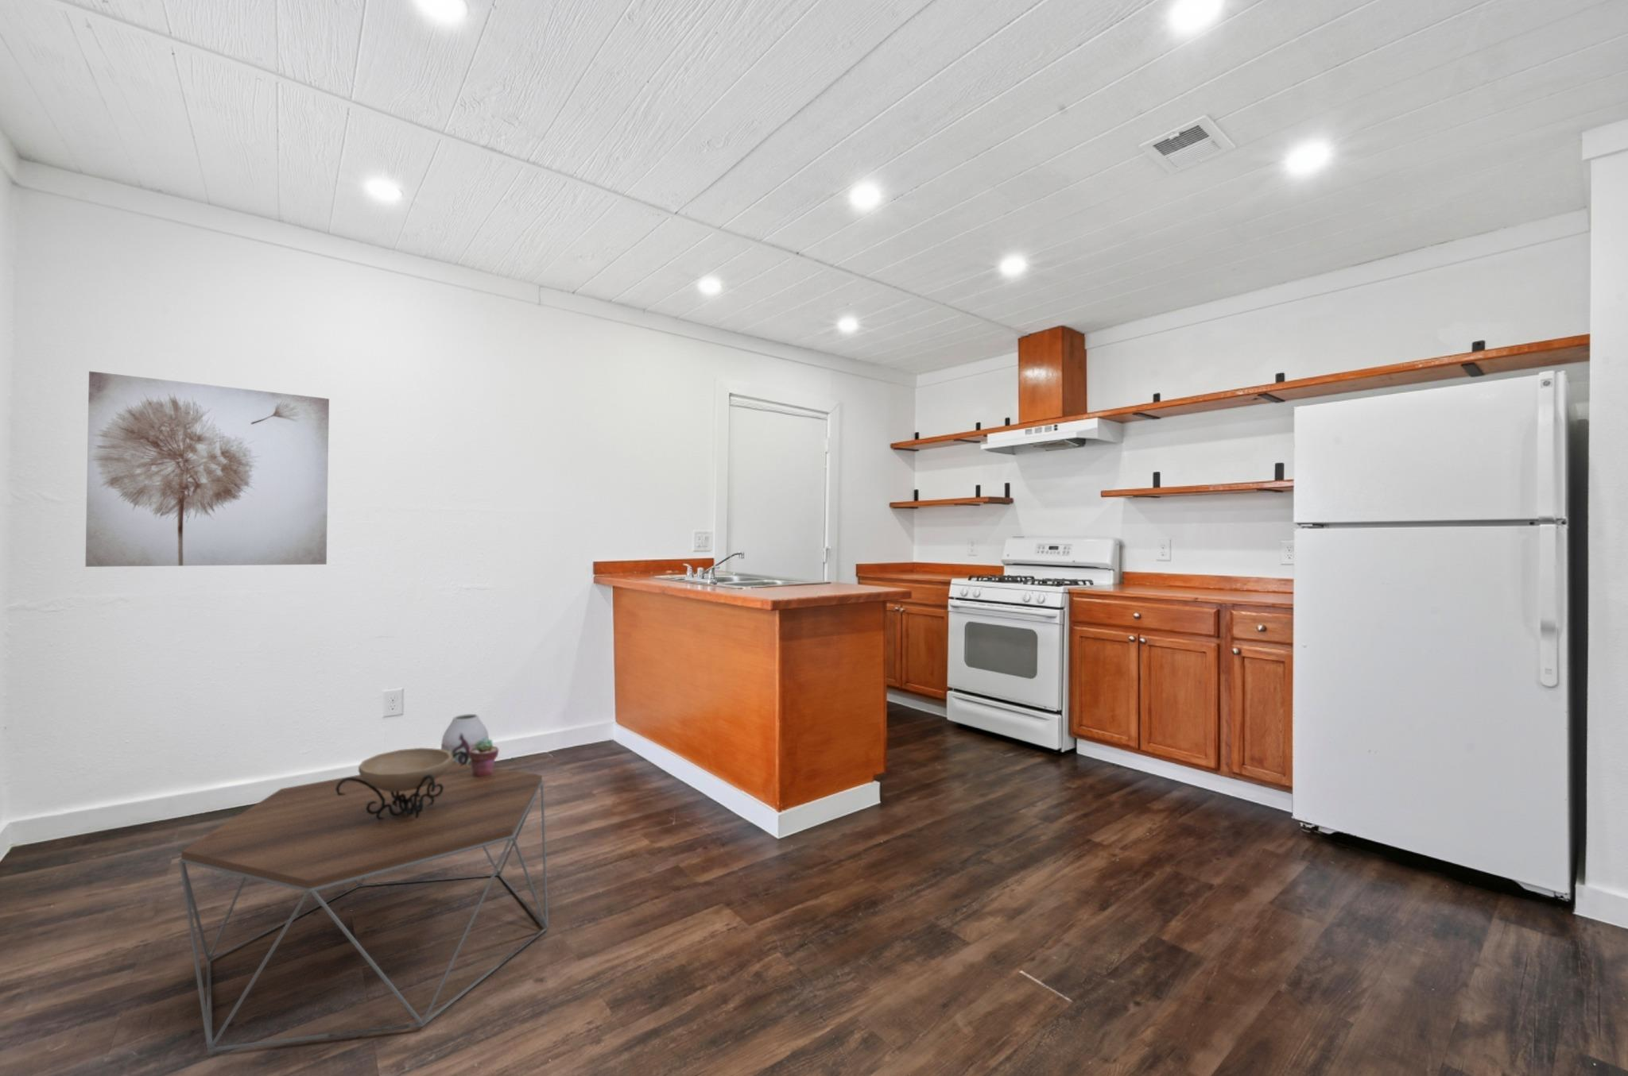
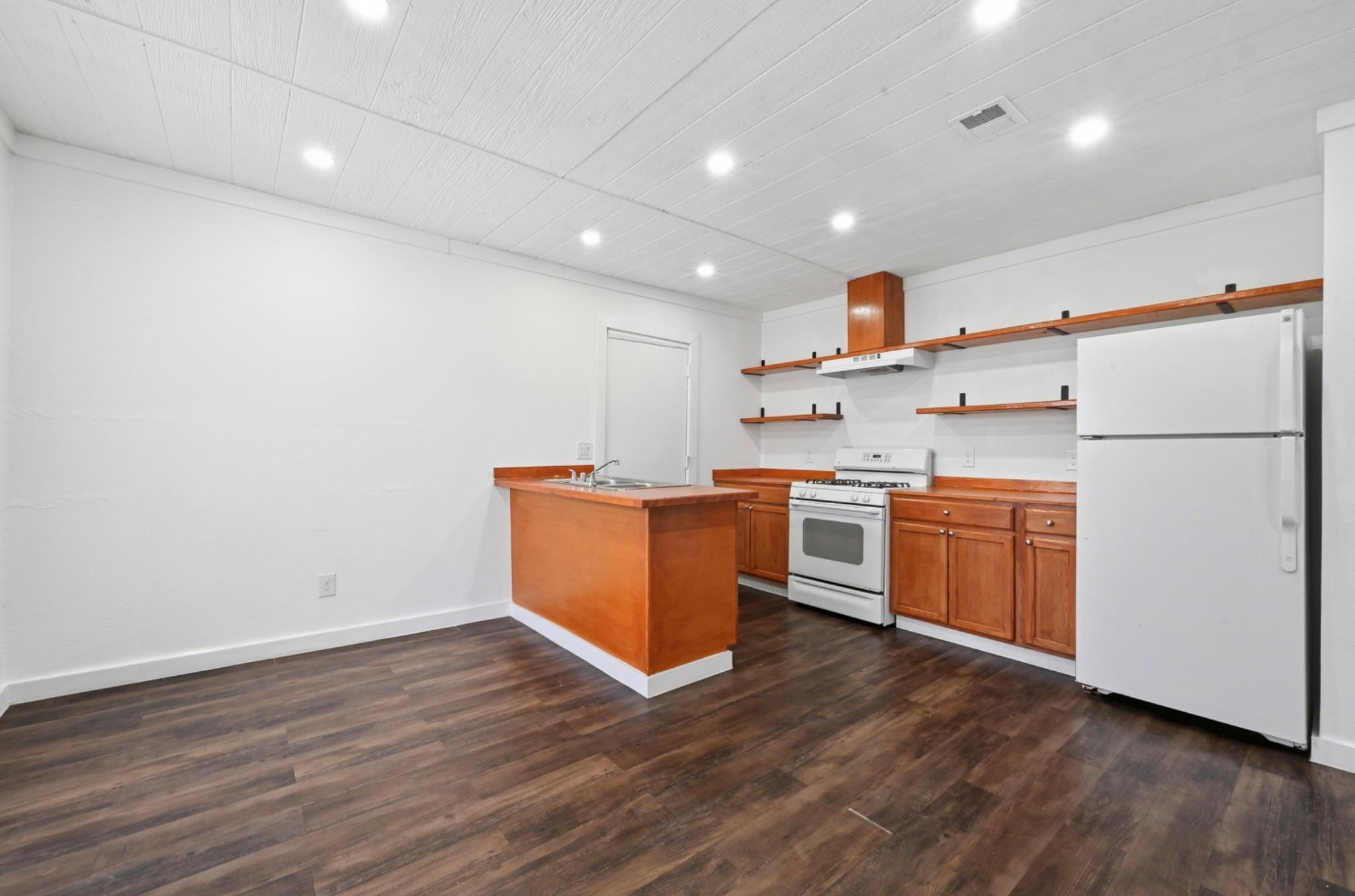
- wall art (217, 476)
- vase (465, 747)
- decorative bowl (406, 787)
- coffee table (387, 872)
- potted succulent (483, 754)
